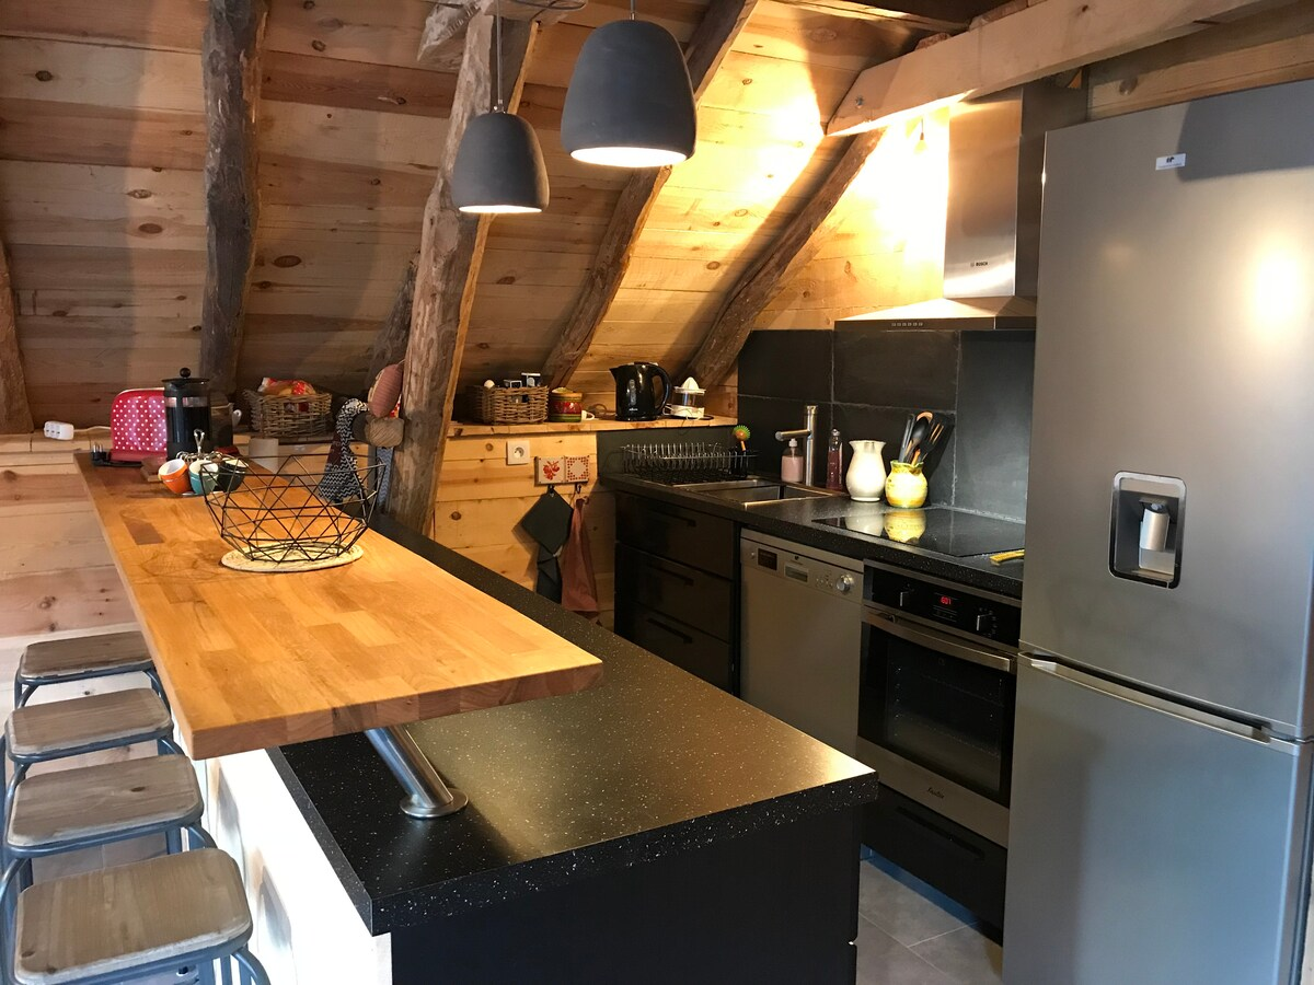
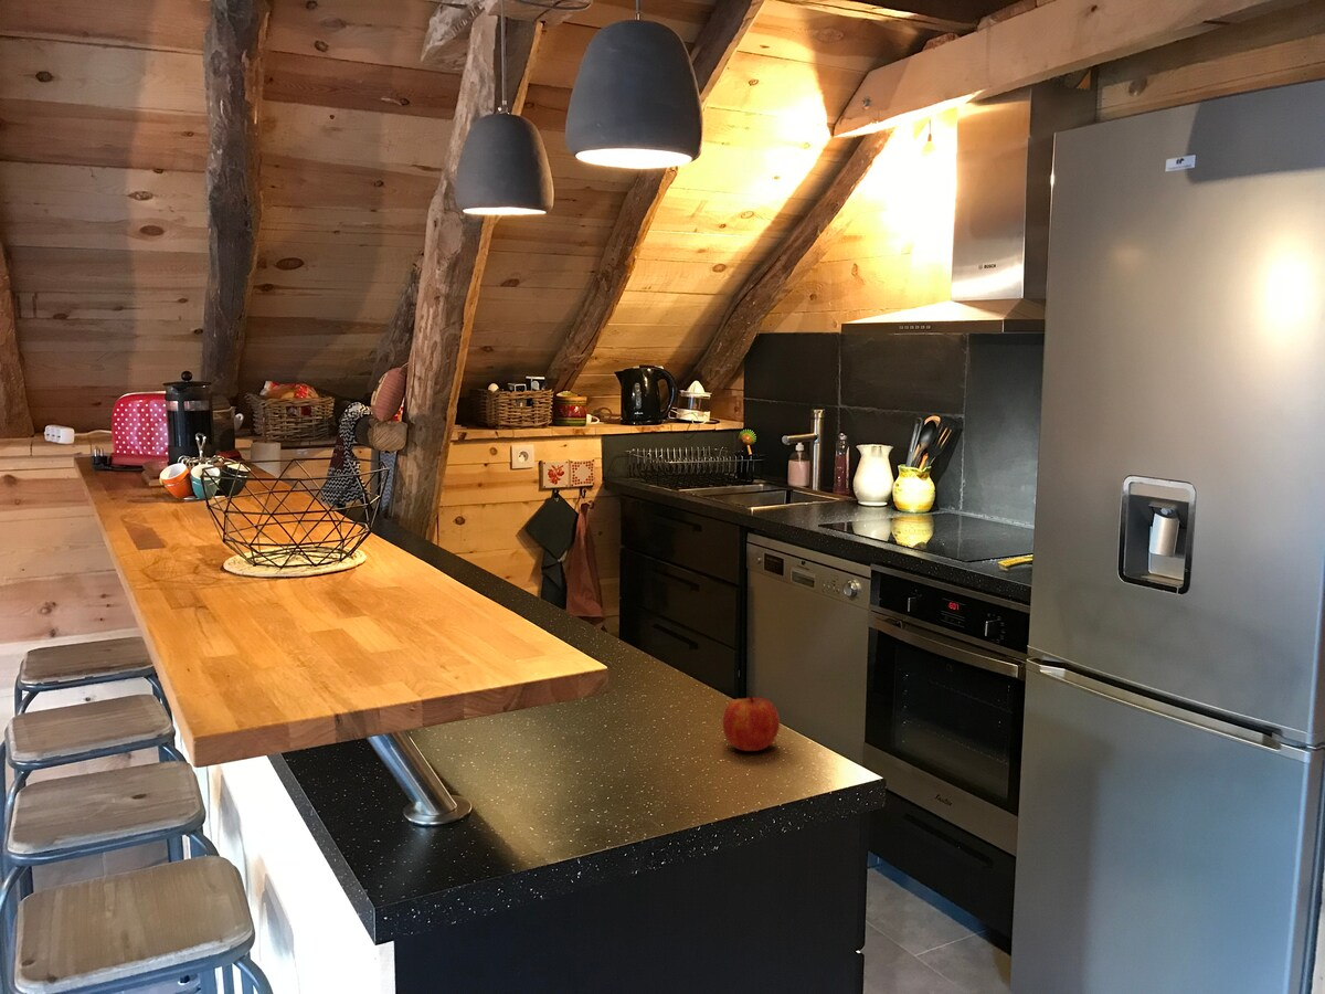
+ fruit (751, 720)
